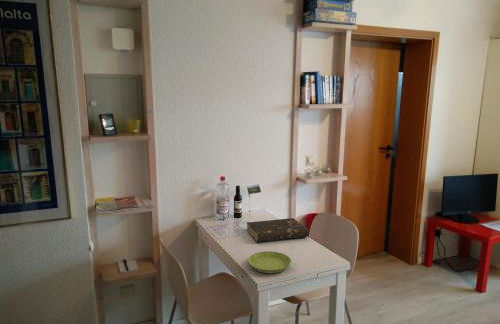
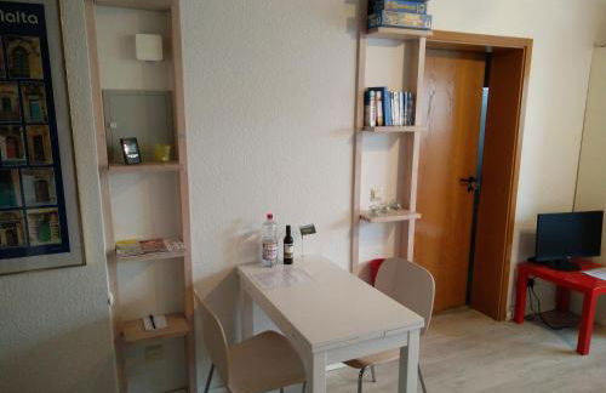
- book (276, 229)
- saucer (269, 262)
